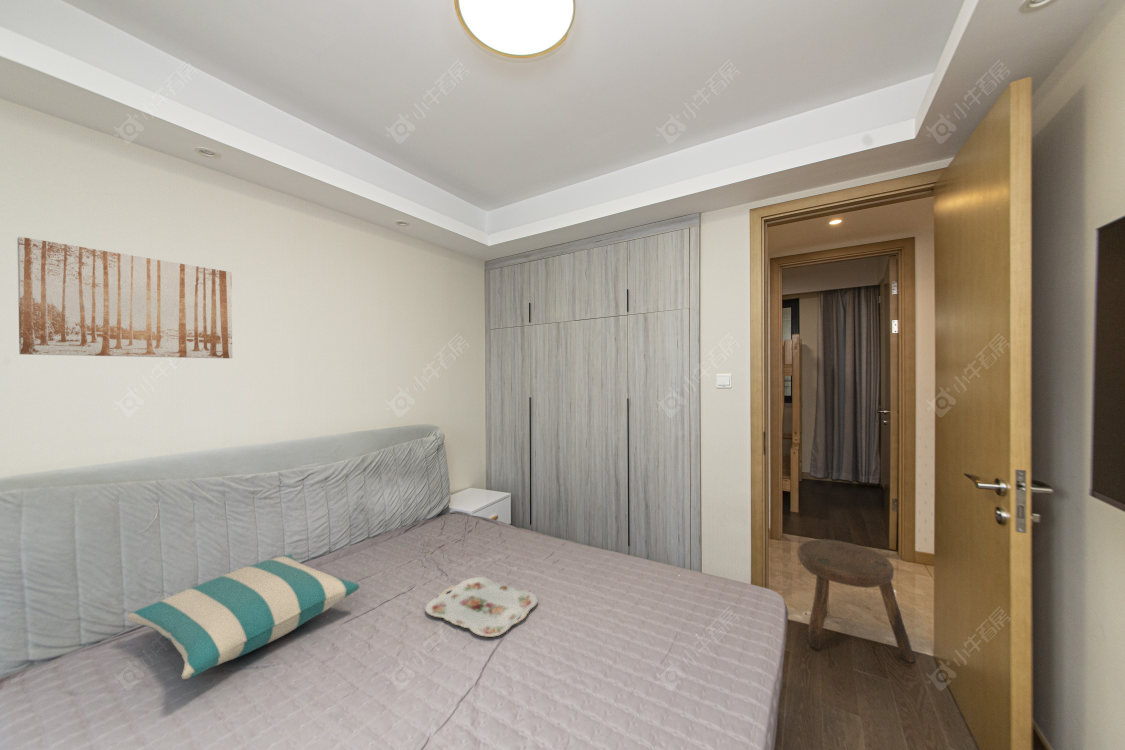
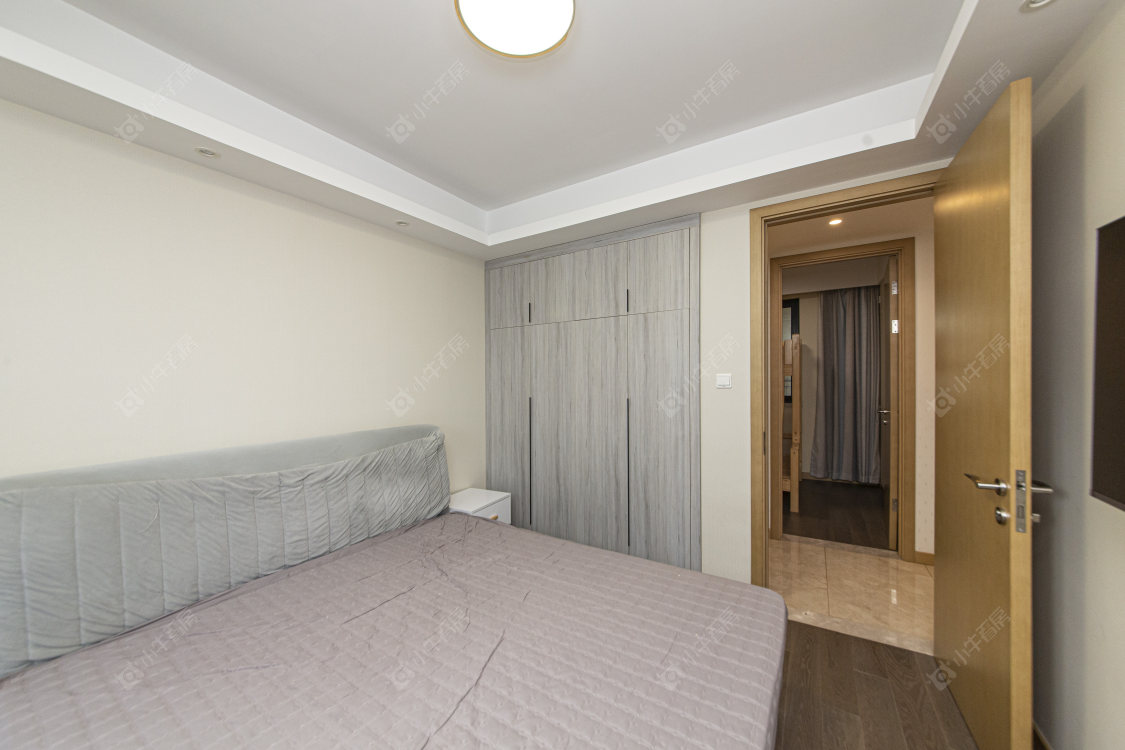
- serving tray (482, 604)
- pillow (250, 603)
- stool (855, 586)
- wall art (140, 307)
